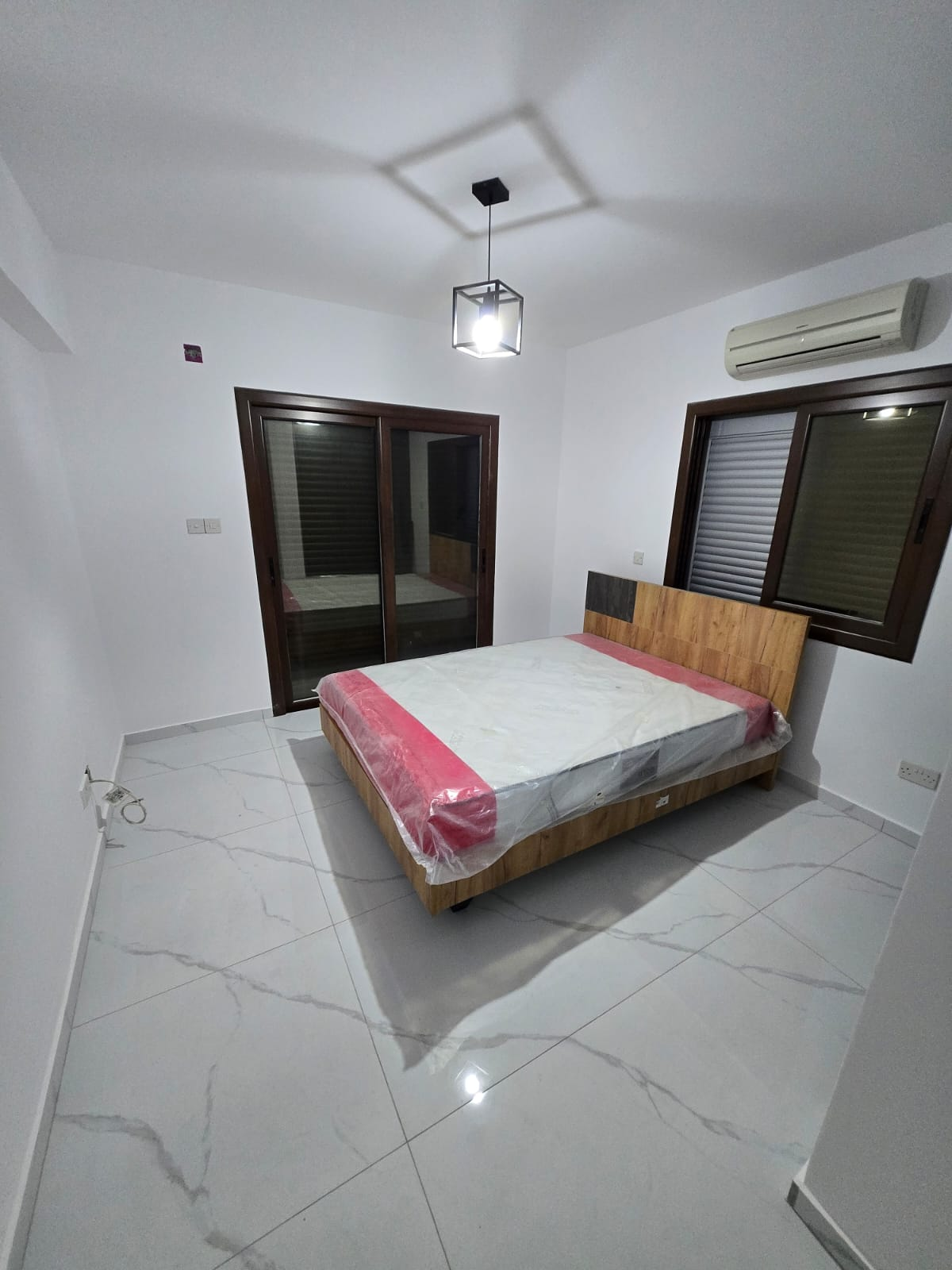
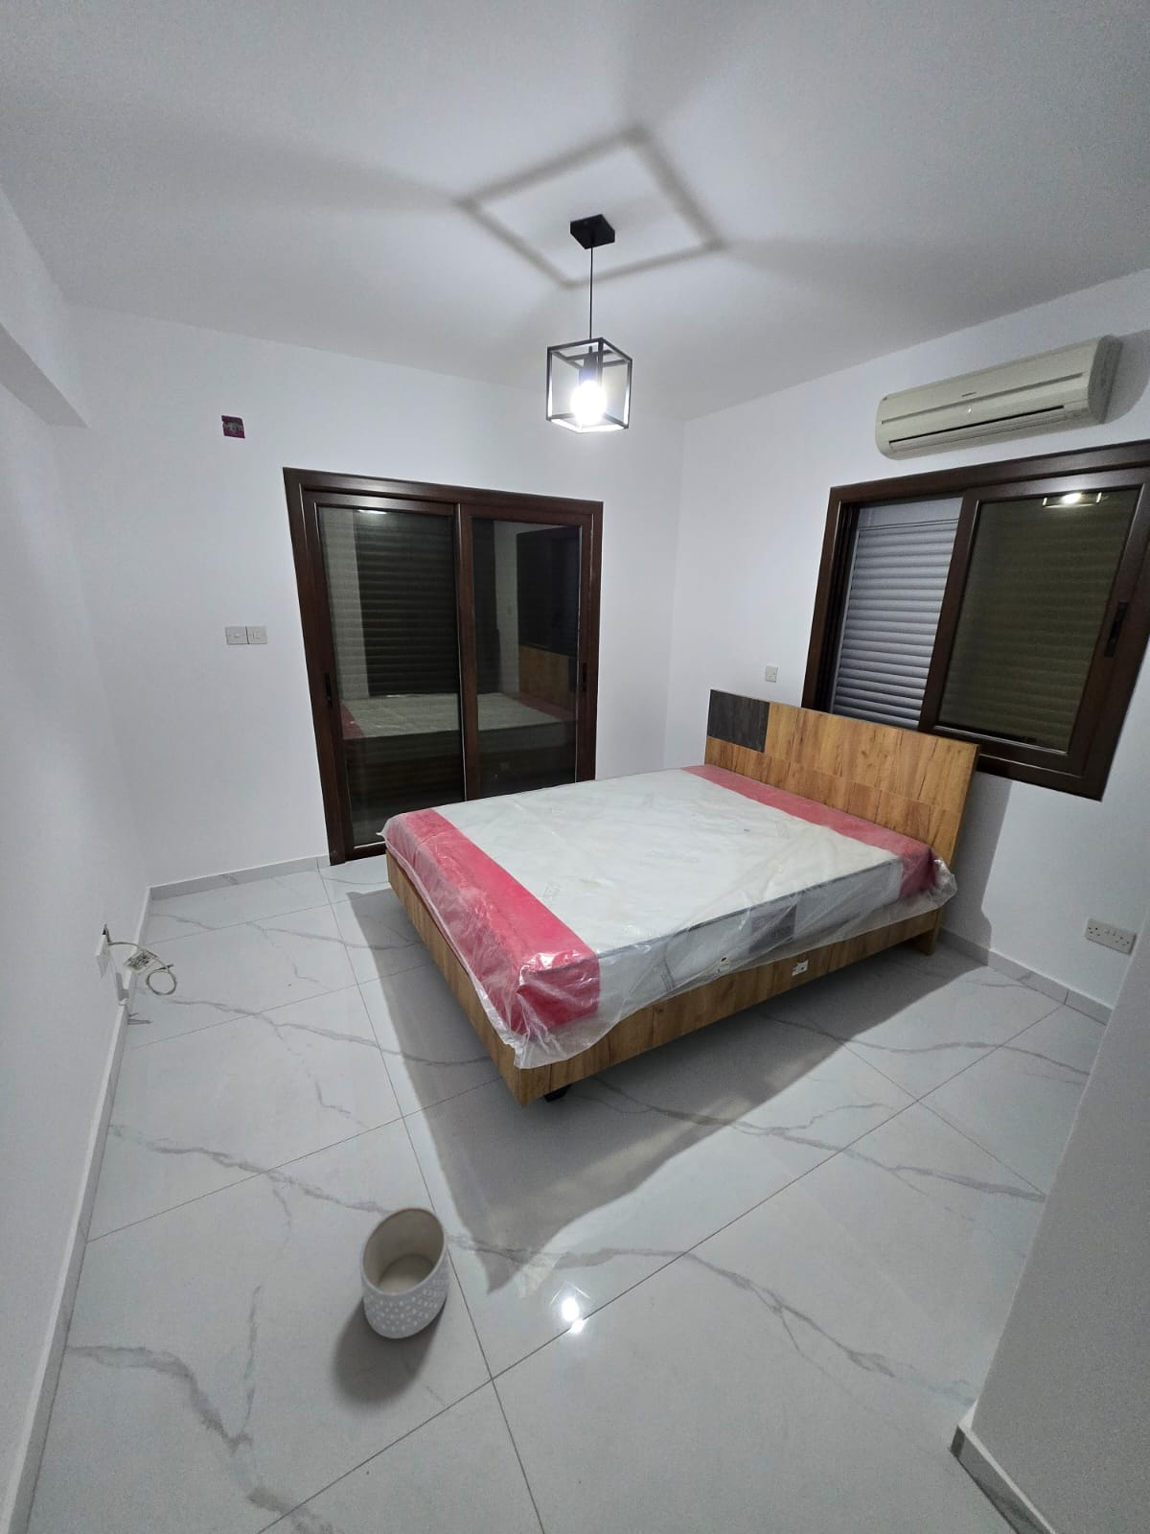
+ planter (406, 1271)
